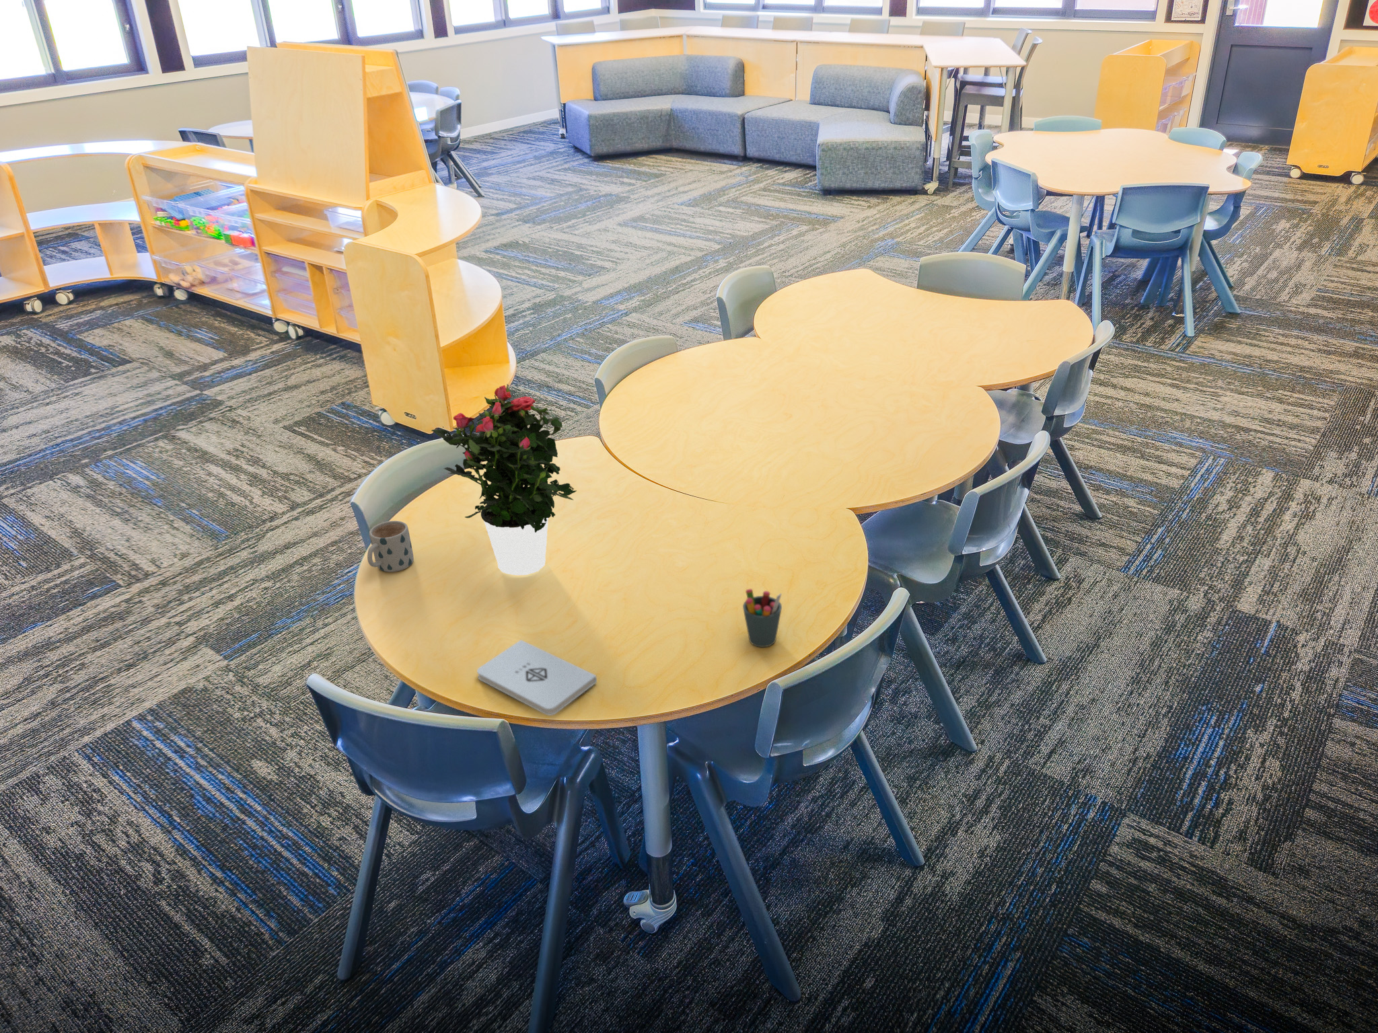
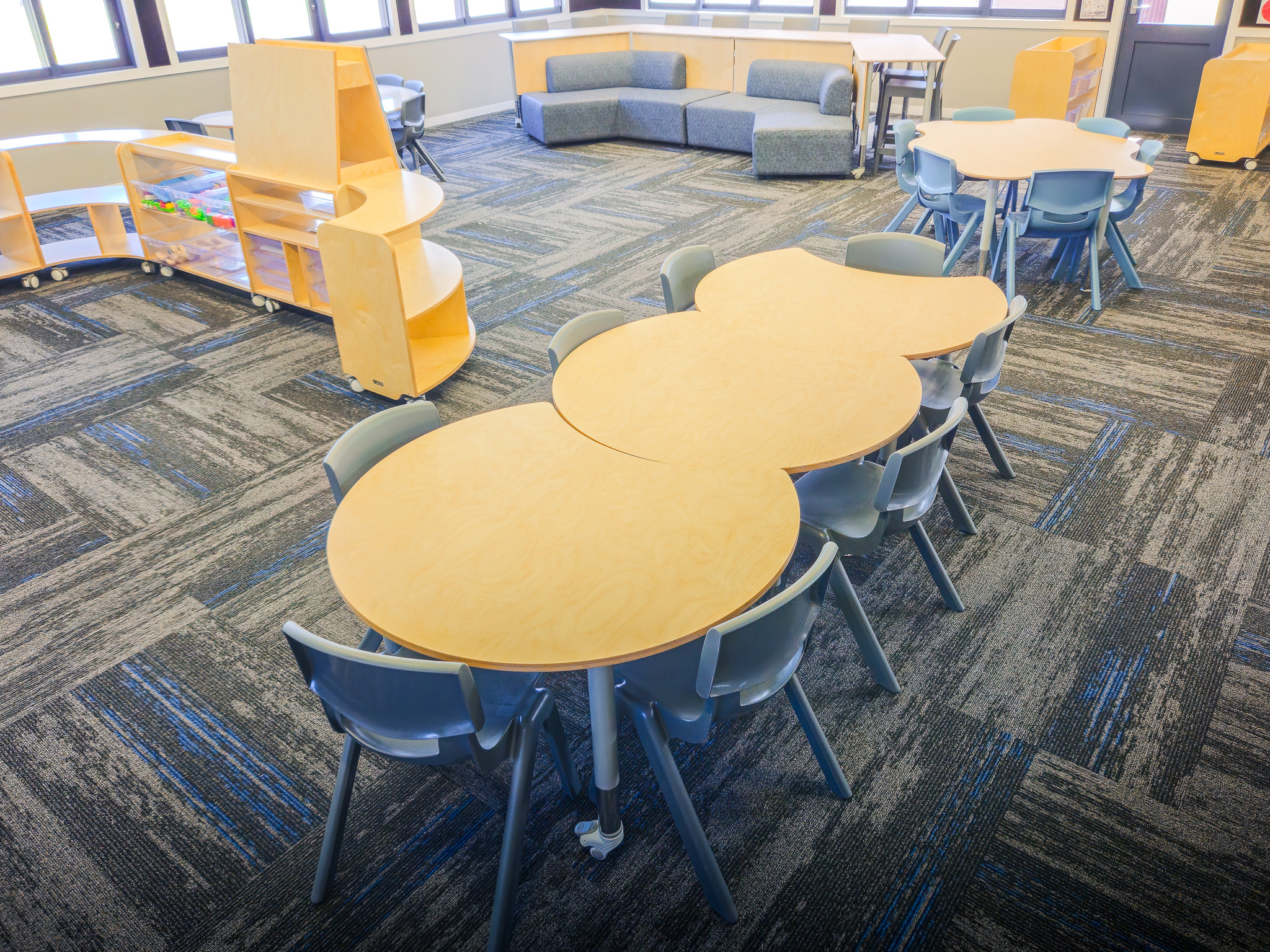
- pen holder (762, 614)
- mug (387, 549)
- potted flower (511, 484)
- notepad (535, 677)
